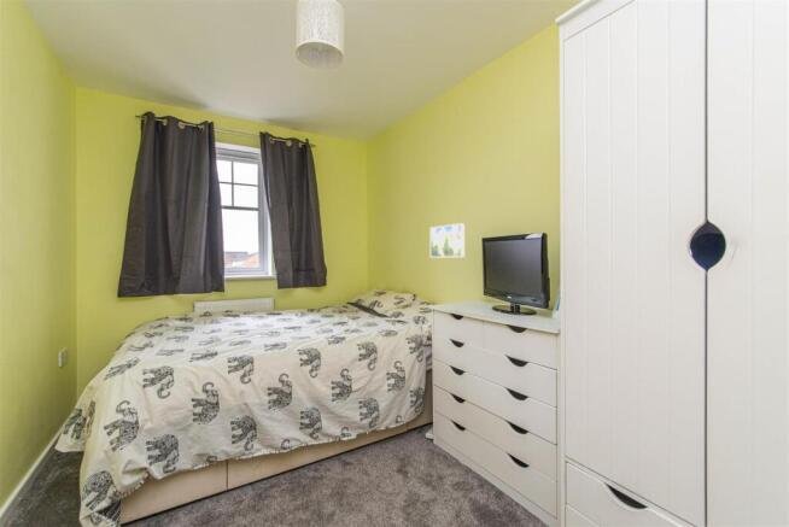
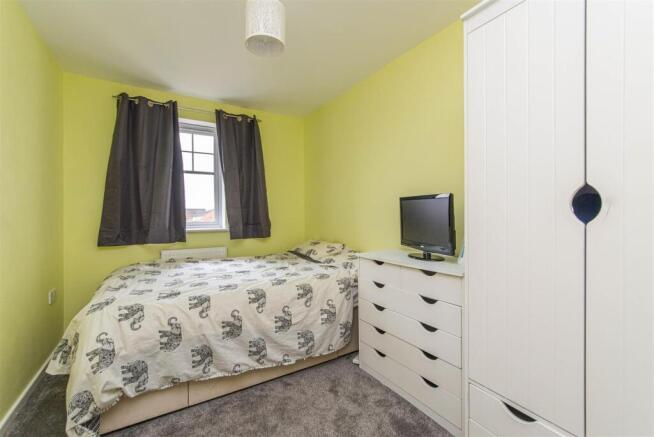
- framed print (446, 241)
